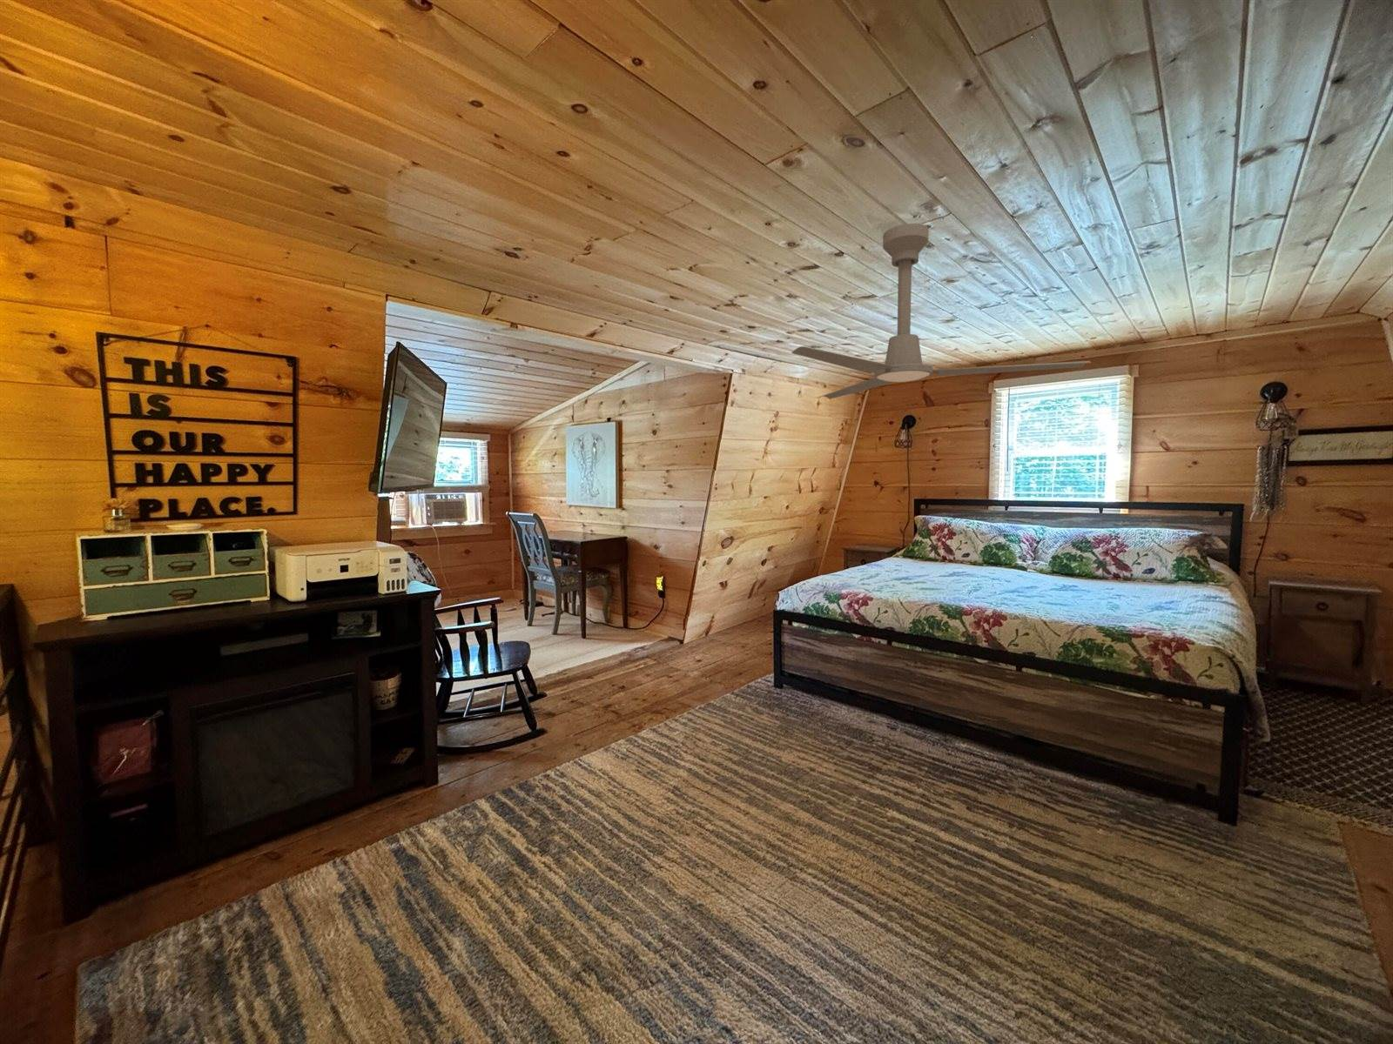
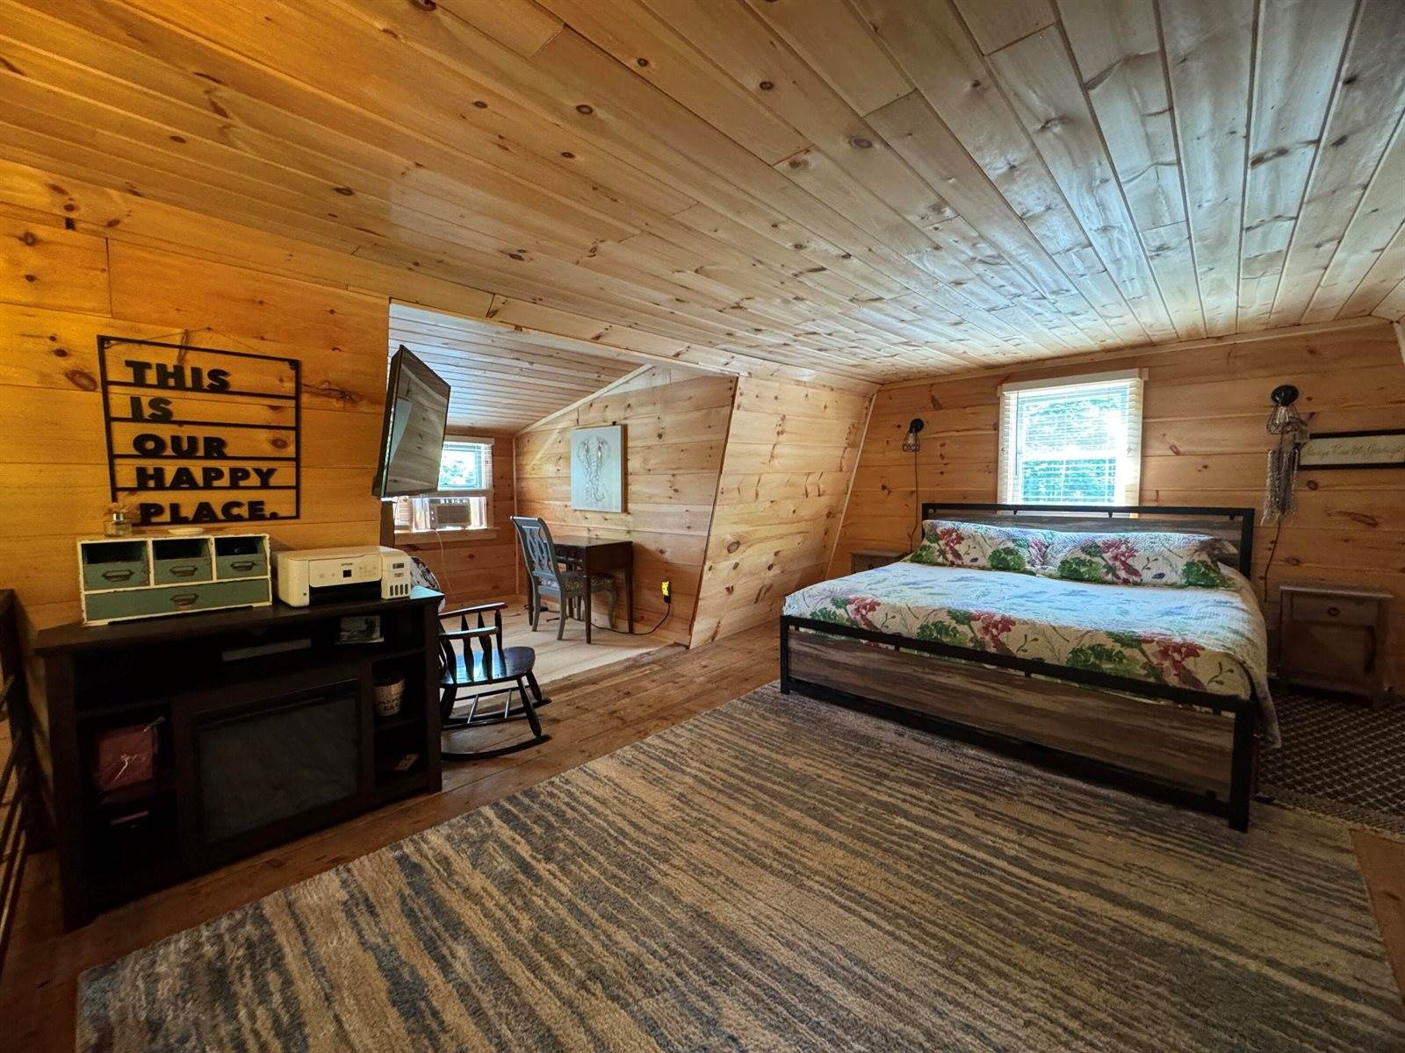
- ceiling fan (909, 302)
